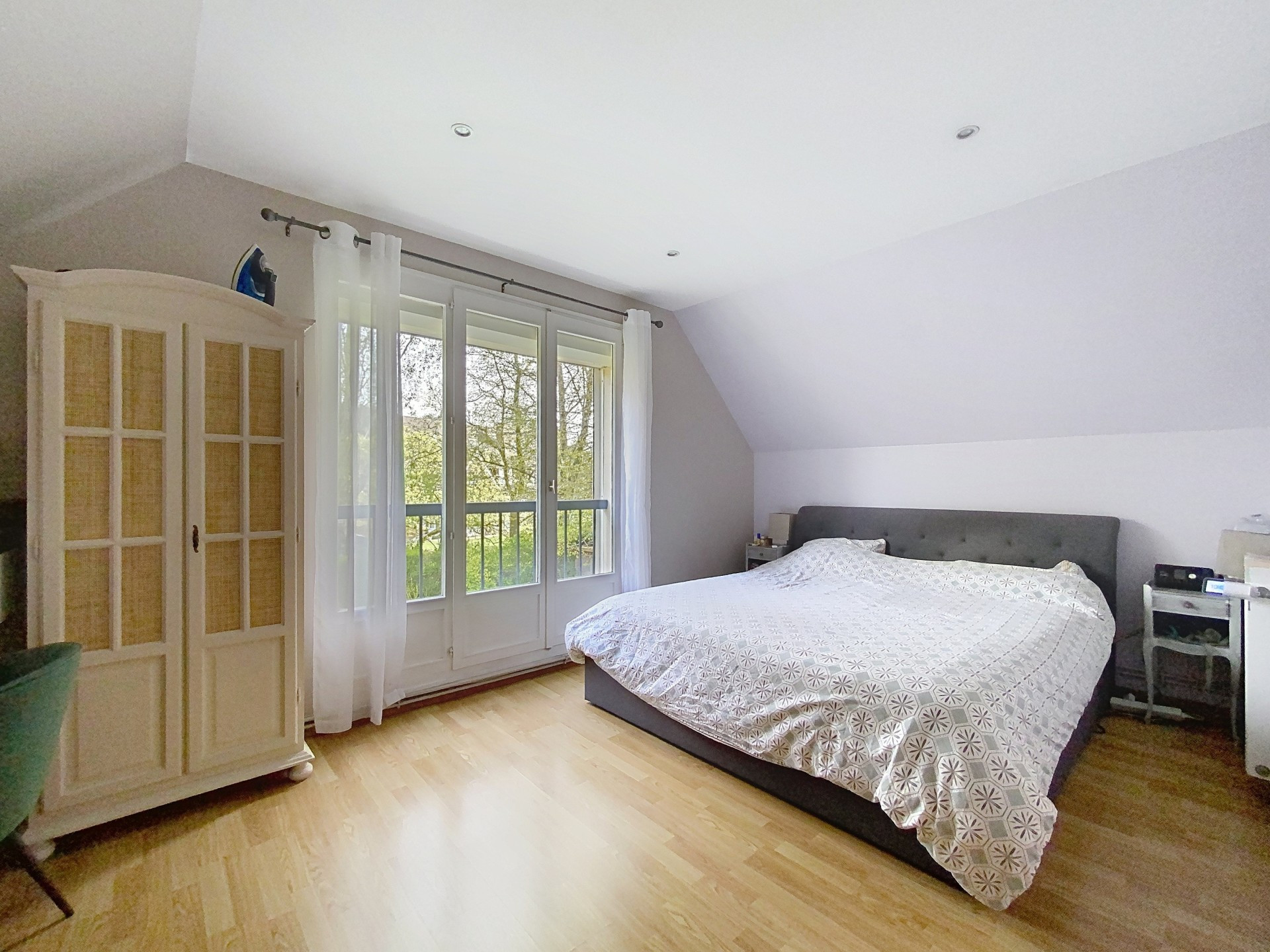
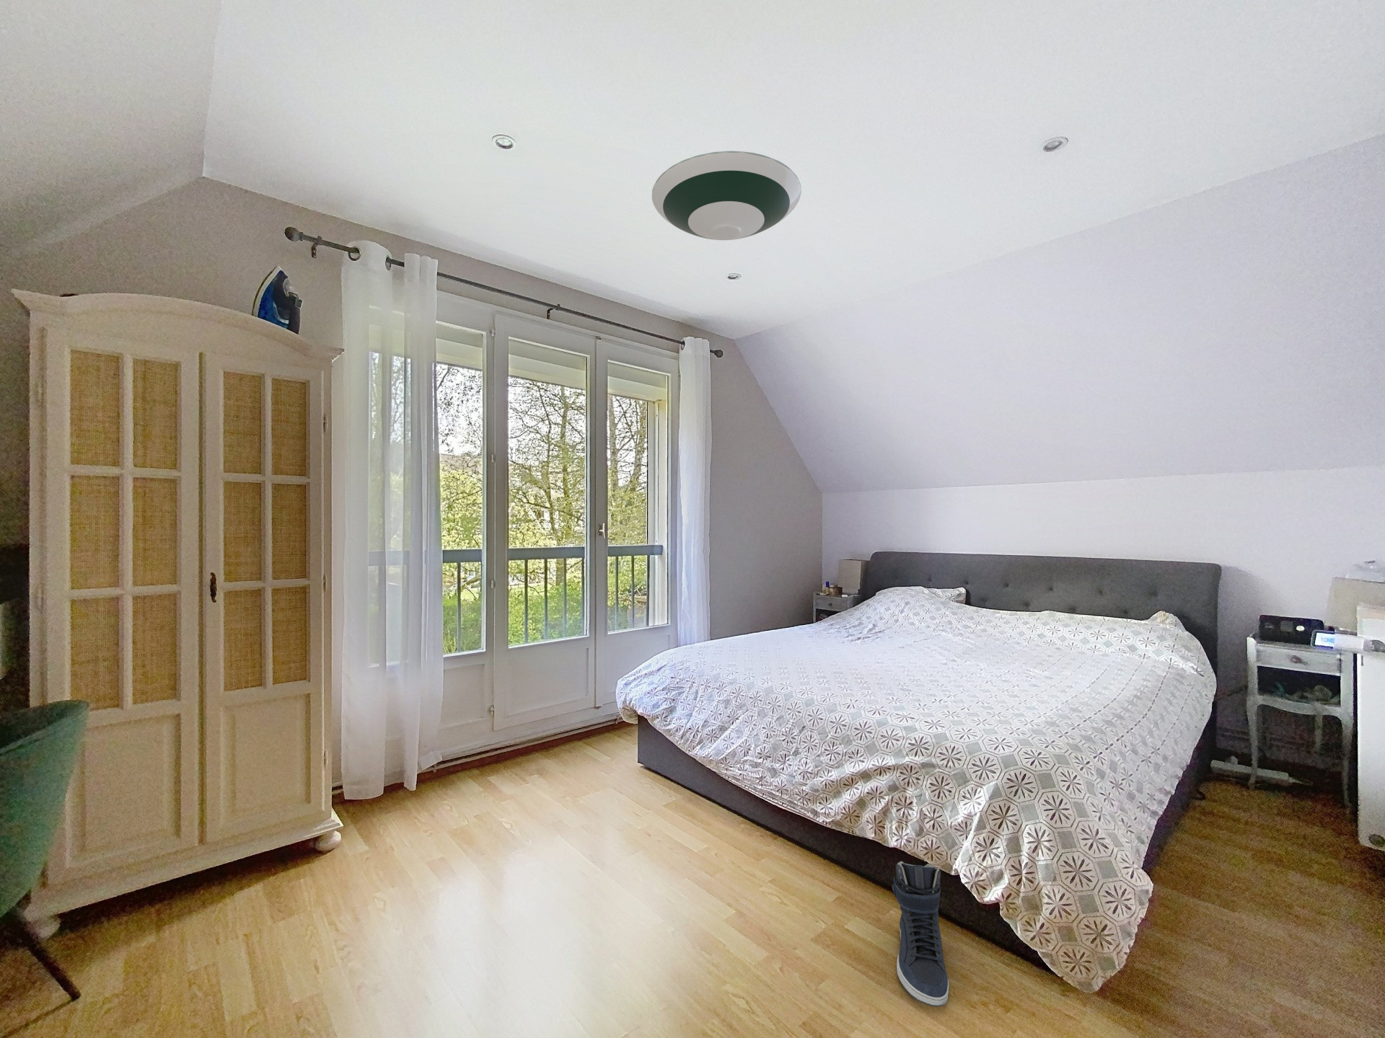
+ sneaker (922, 920)
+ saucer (725, 216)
